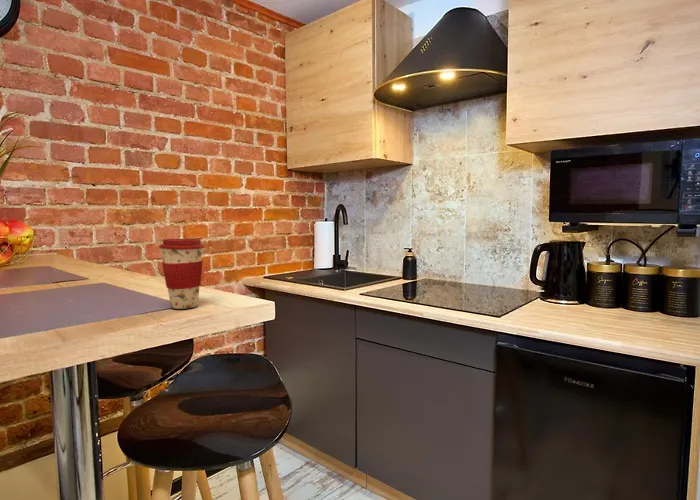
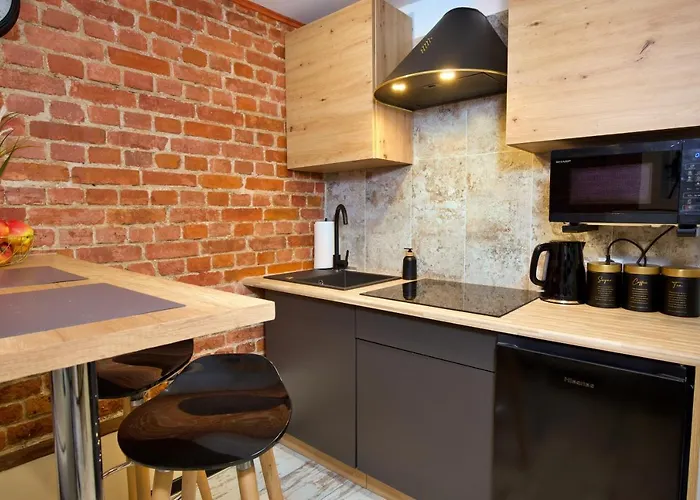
- coffee cup (183, 272)
